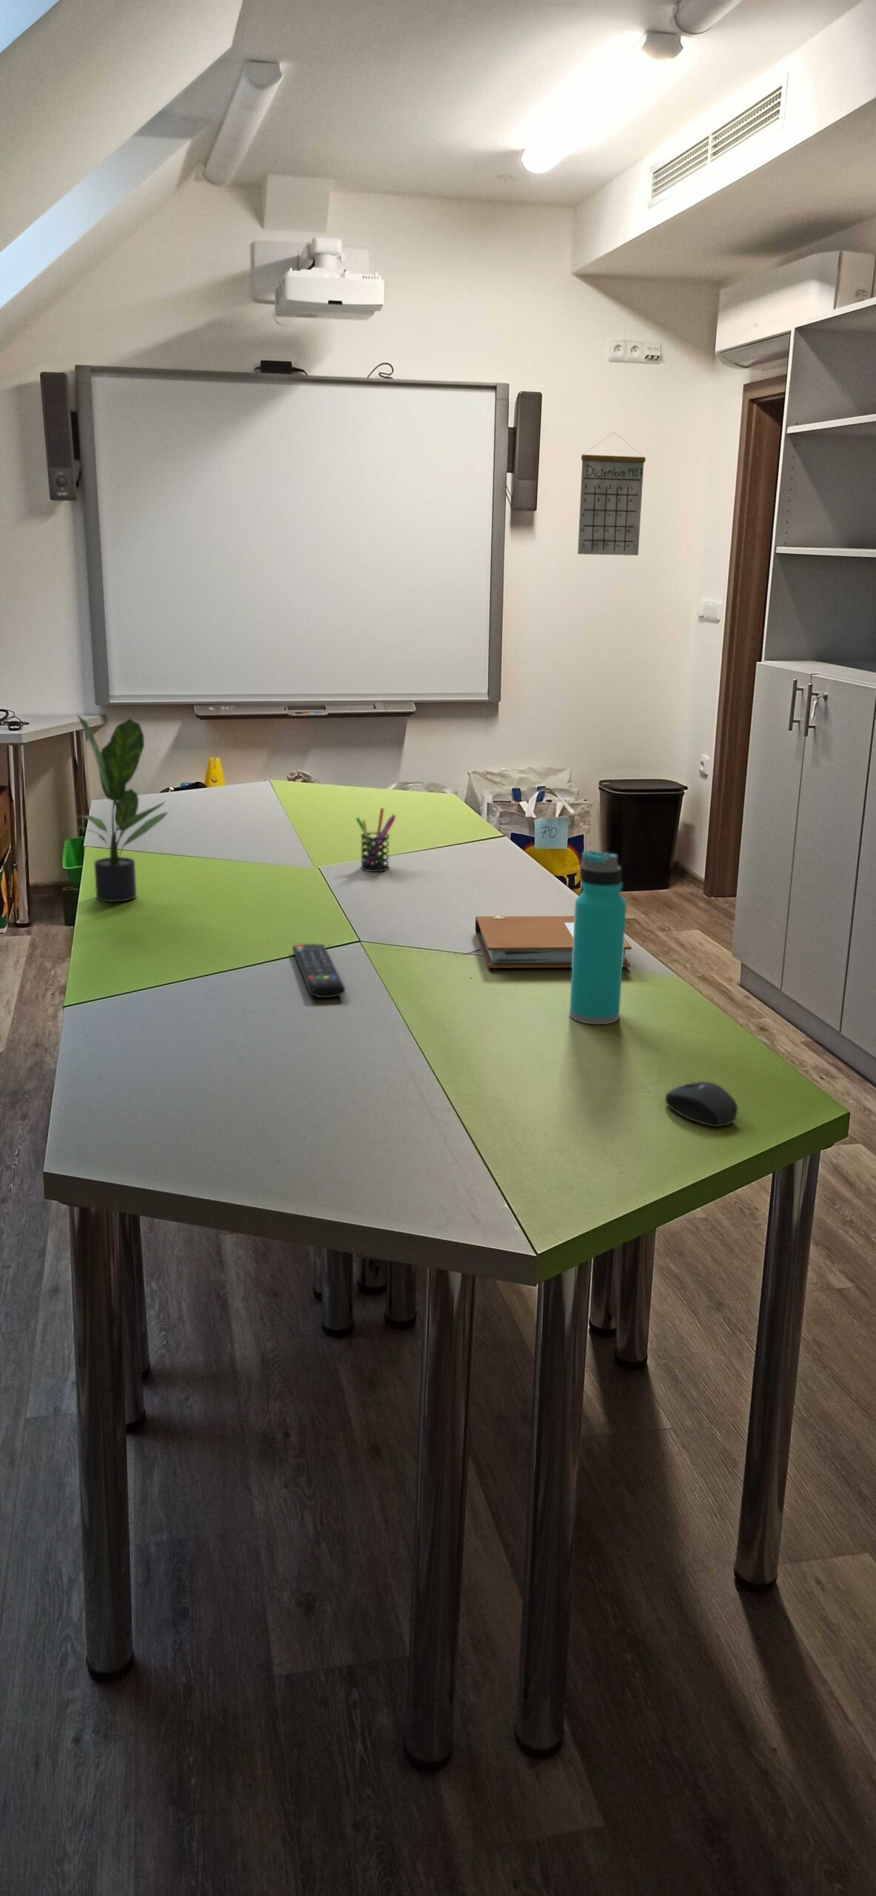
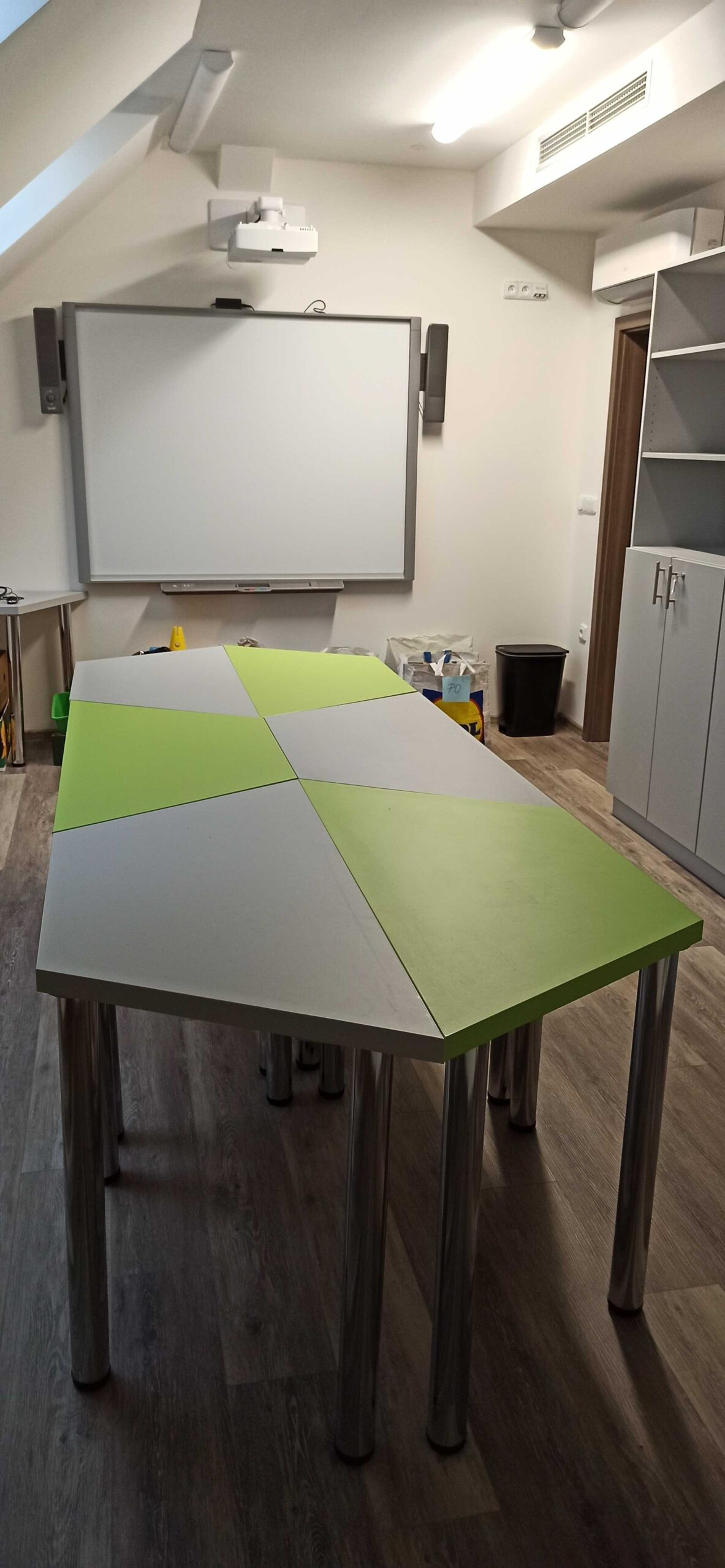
- notebook (553, 940)
- pen holder (372, 838)
- calendar (611, 495)
- water bottle (598, 936)
- remote control (317, 970)
- mouse (701, 1100)
- potted plant (123, 808)
